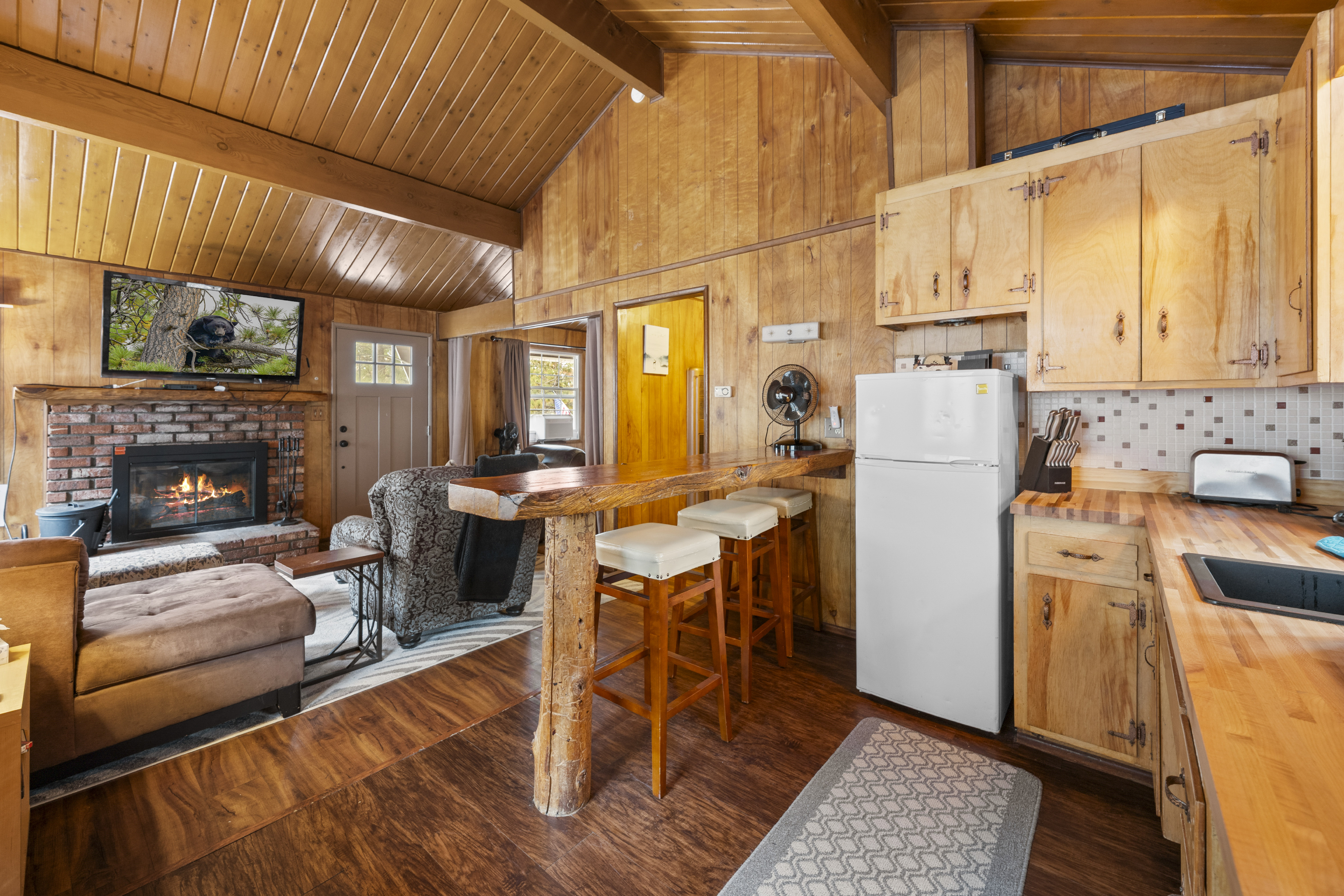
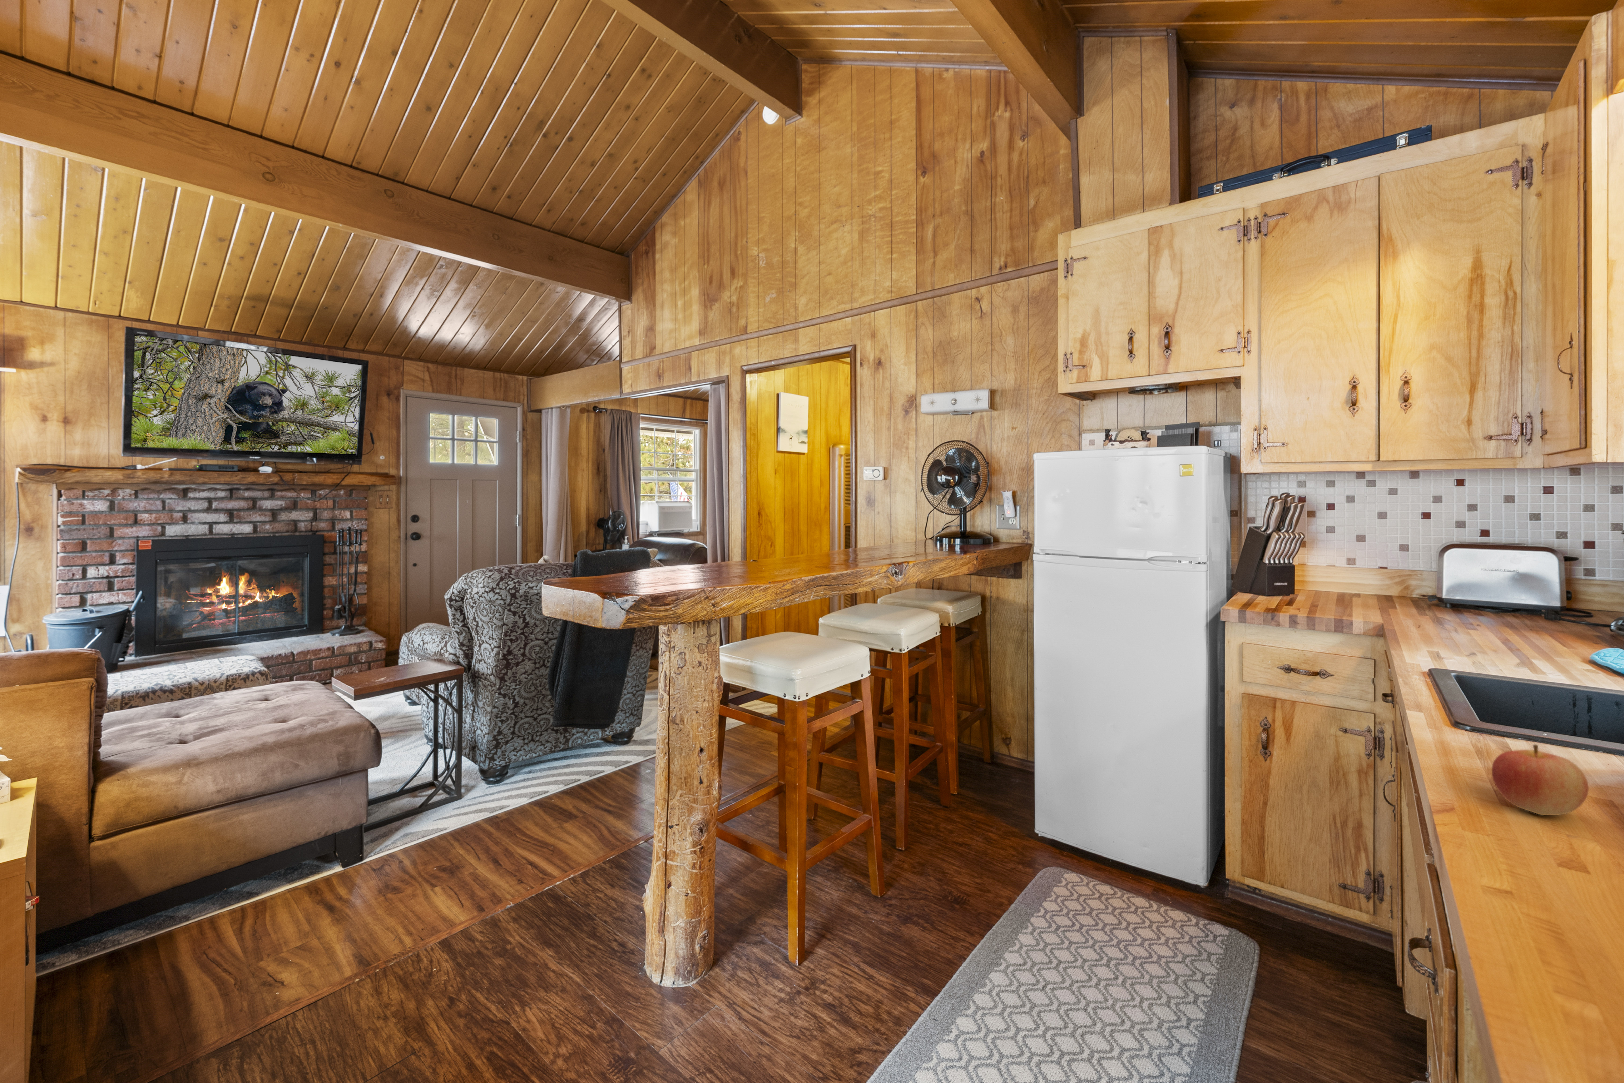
+ apple (1538, 777)
